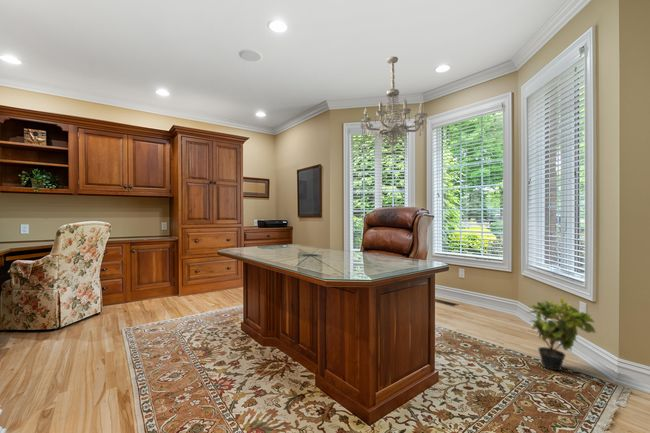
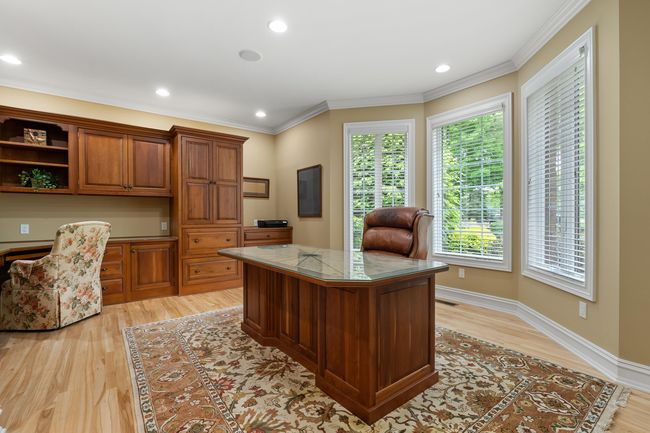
- potted plant (557, 333)
- chandelier (392, 106)
